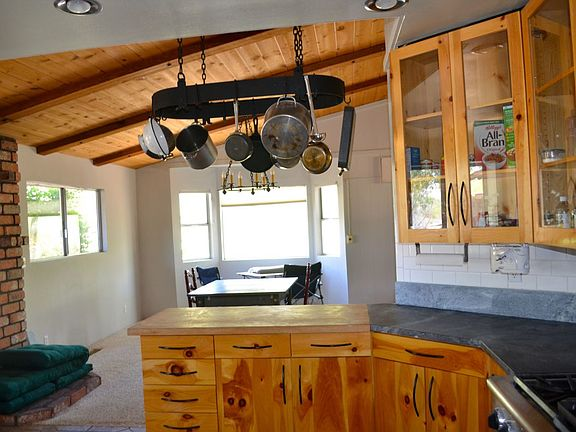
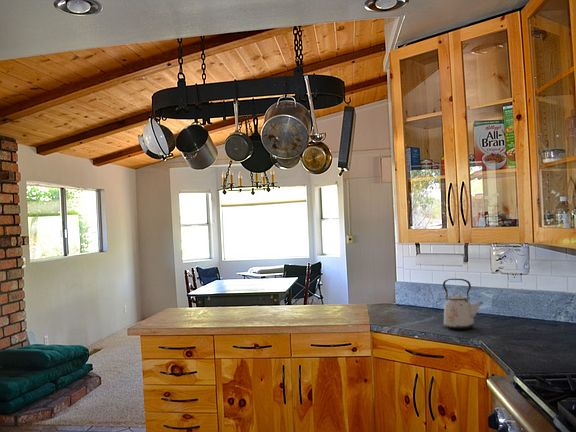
+ kettle (463, 303)
